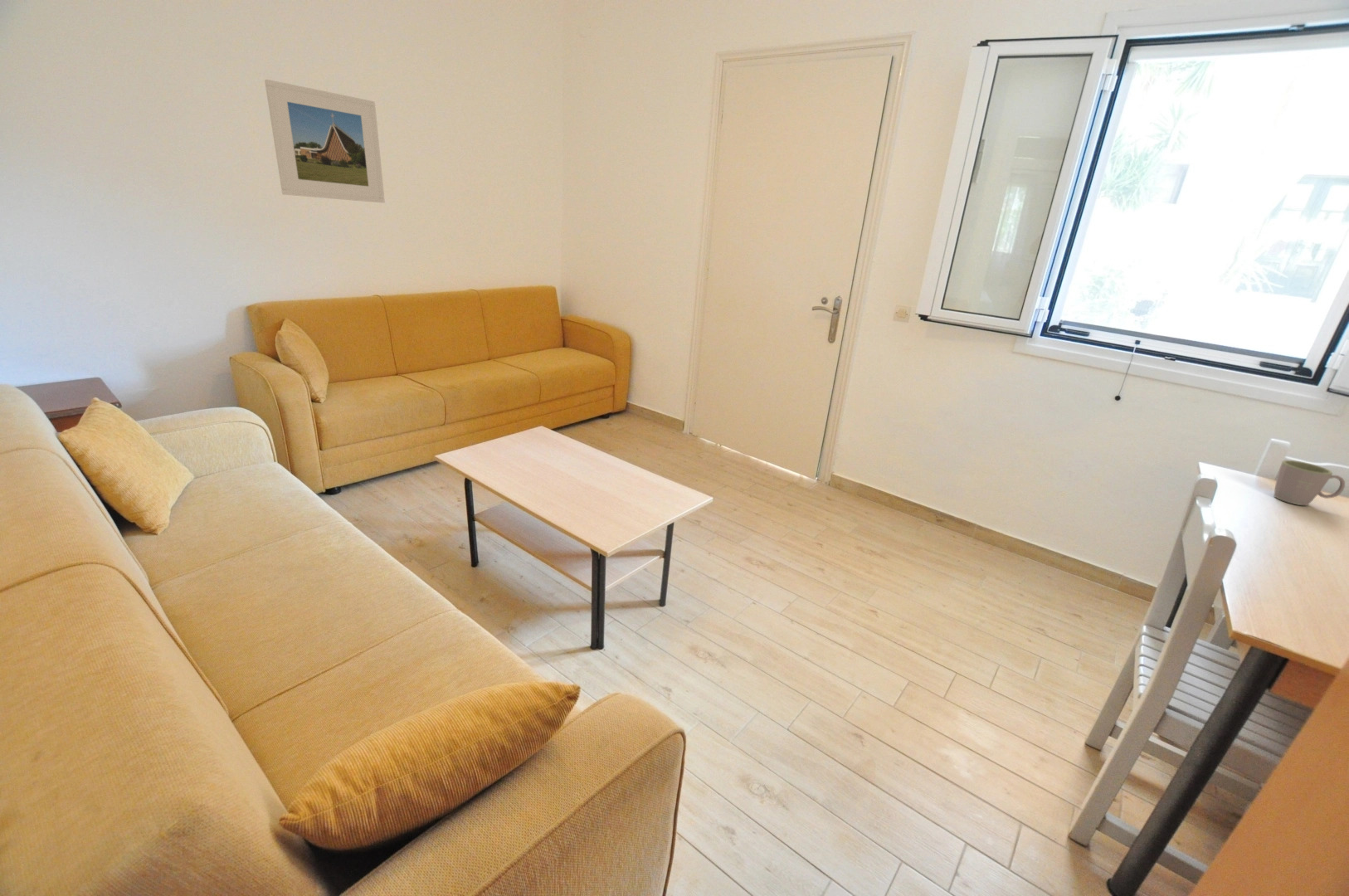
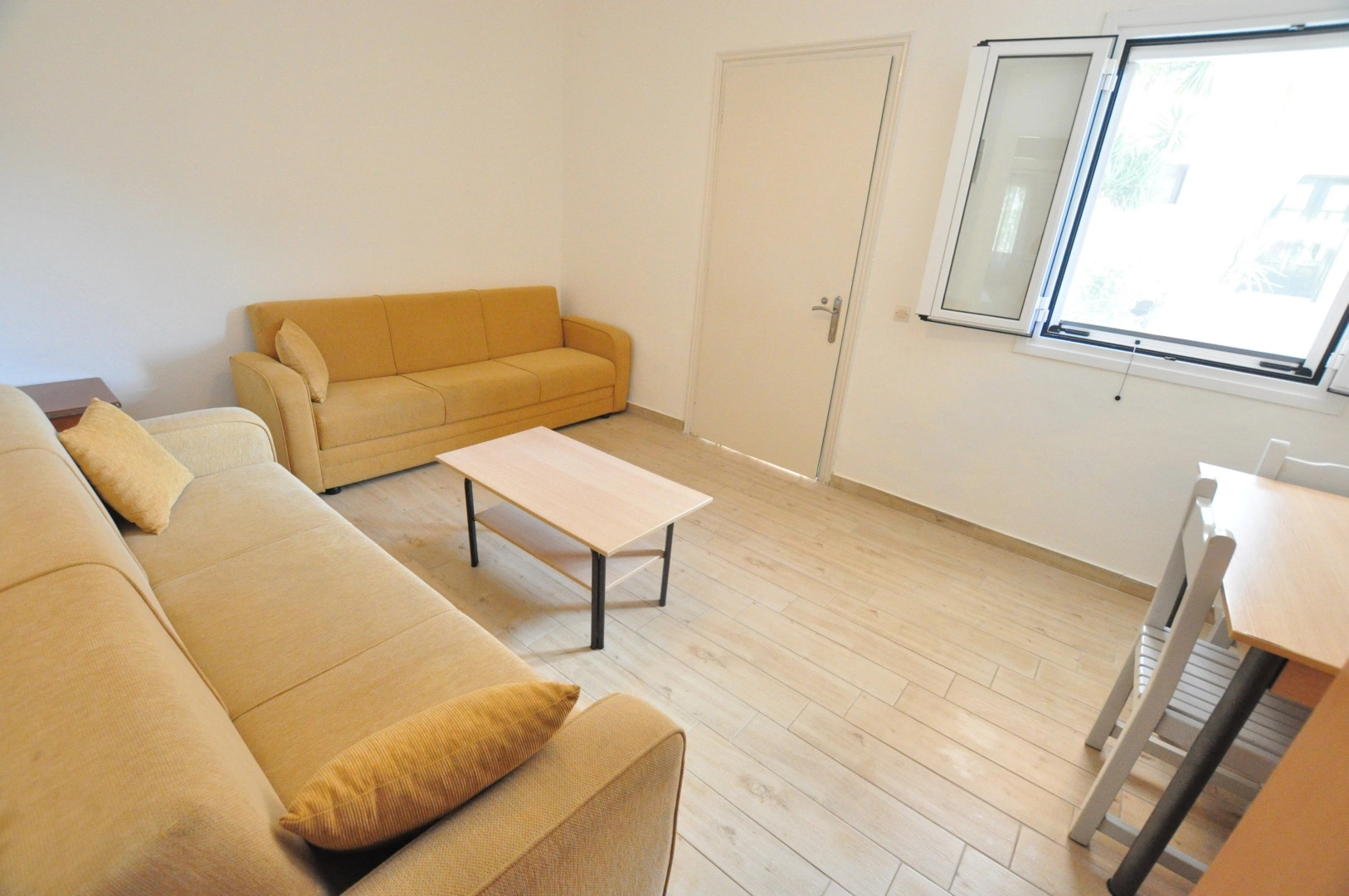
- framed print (329, 146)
- mug (1308, 485)
